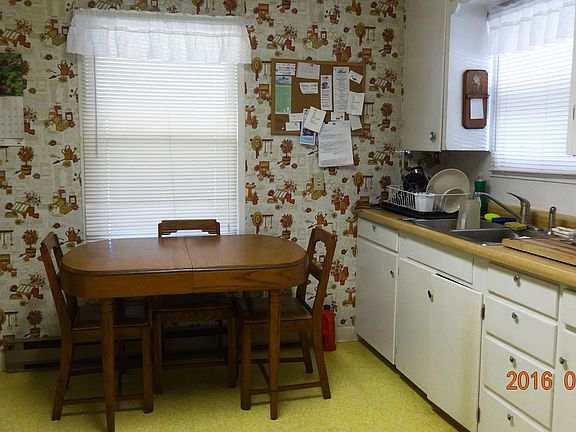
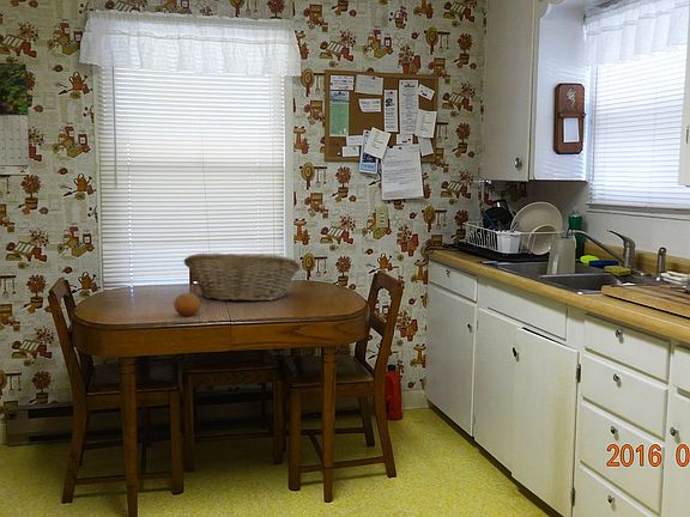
+ fruit (187, 304)
+ fruit basket (242, 273)
